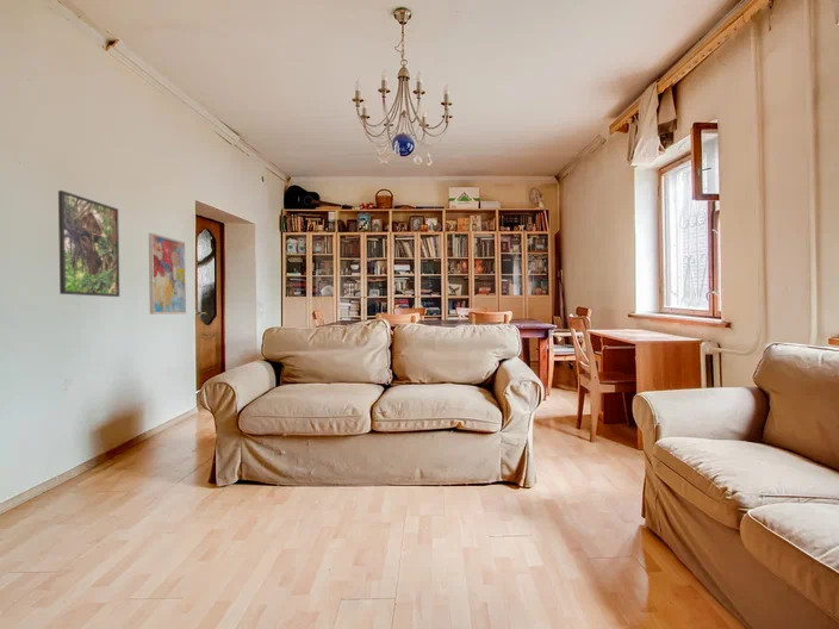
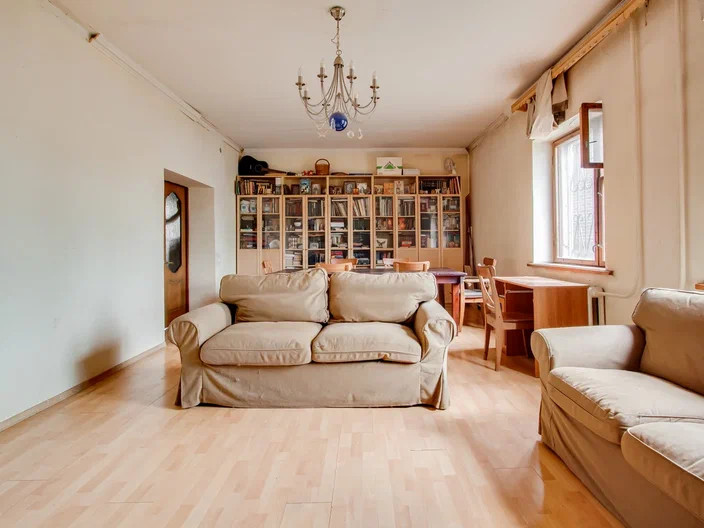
- wall art (168, 275)
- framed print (91, 248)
